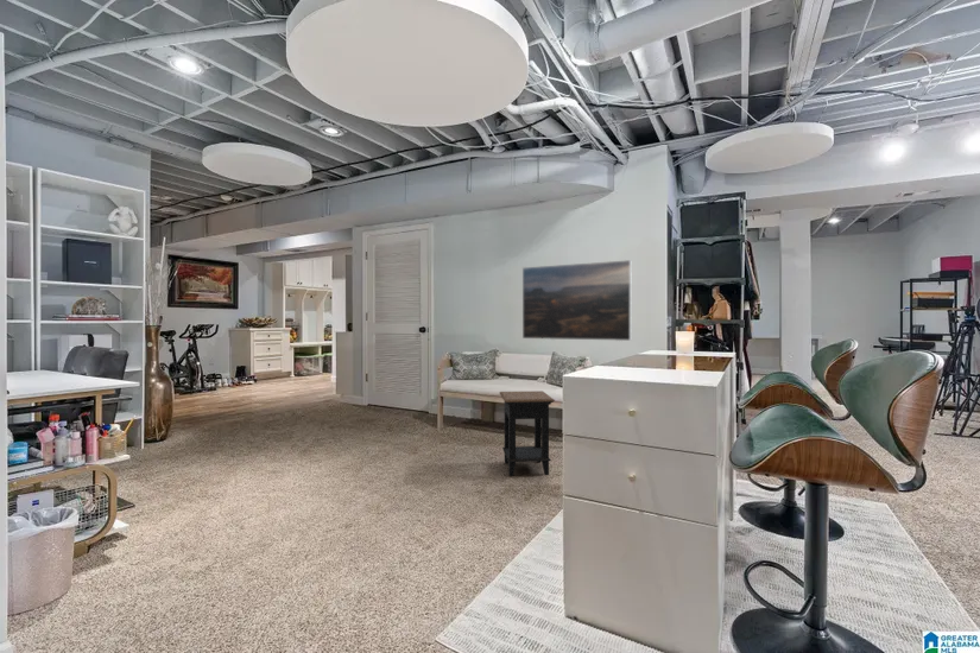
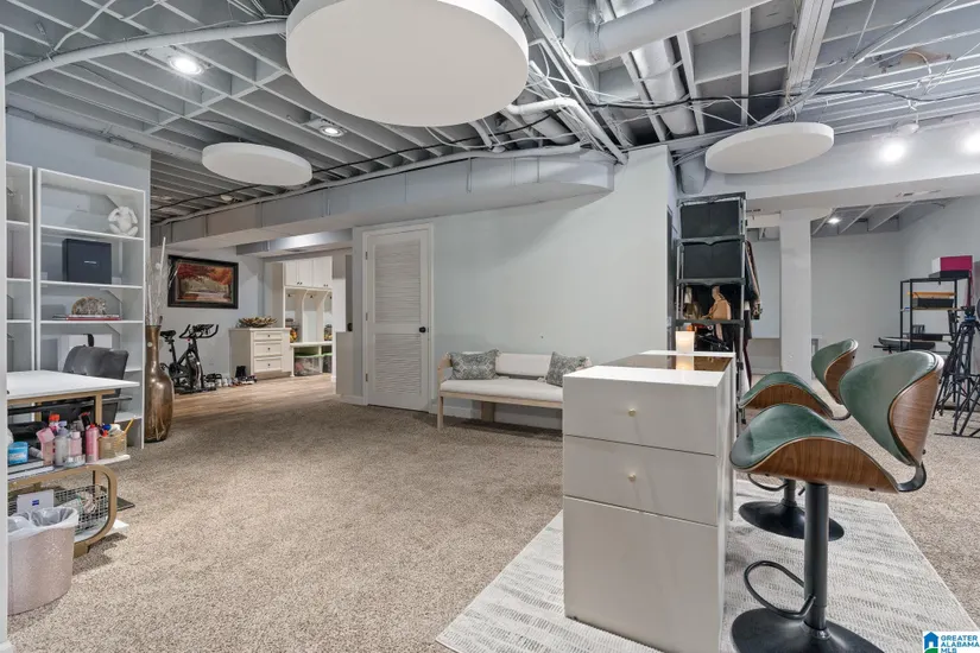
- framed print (573, 302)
- side table (535, 431)
